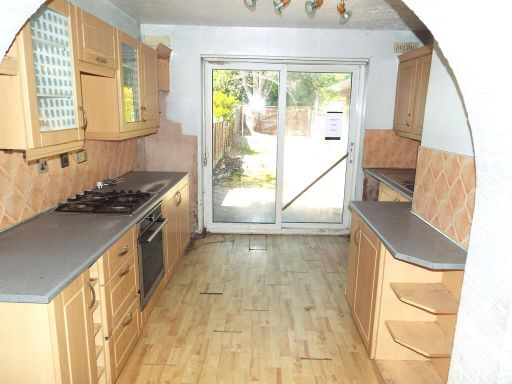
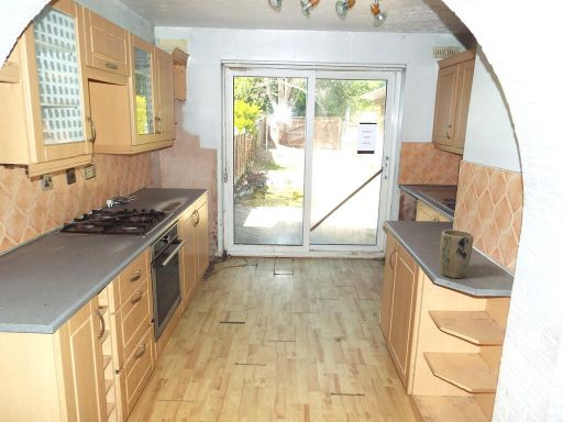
+ plant pot (454, 254)
